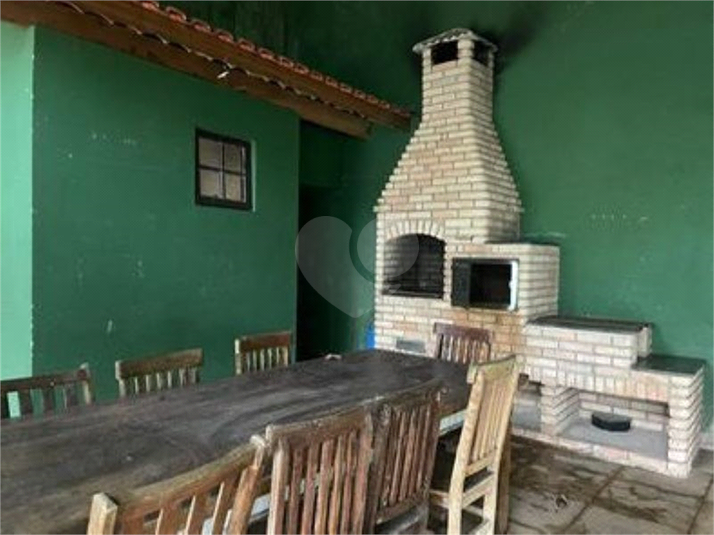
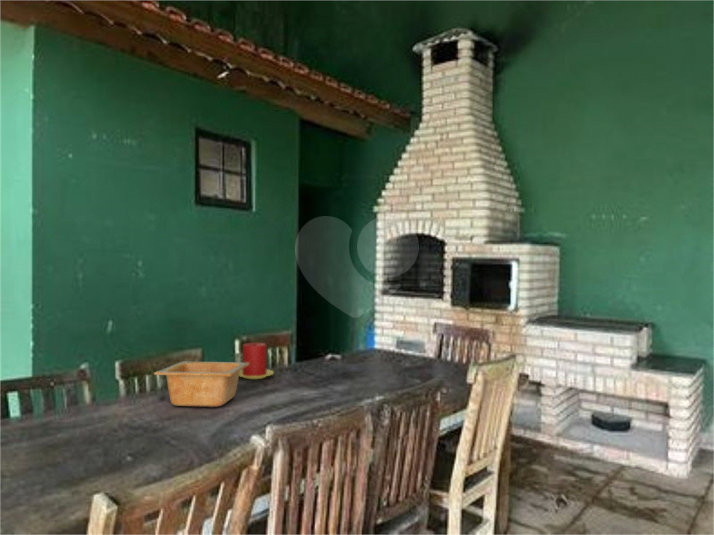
+ candle (254, 360)
+ serving bowl (204, 383)
